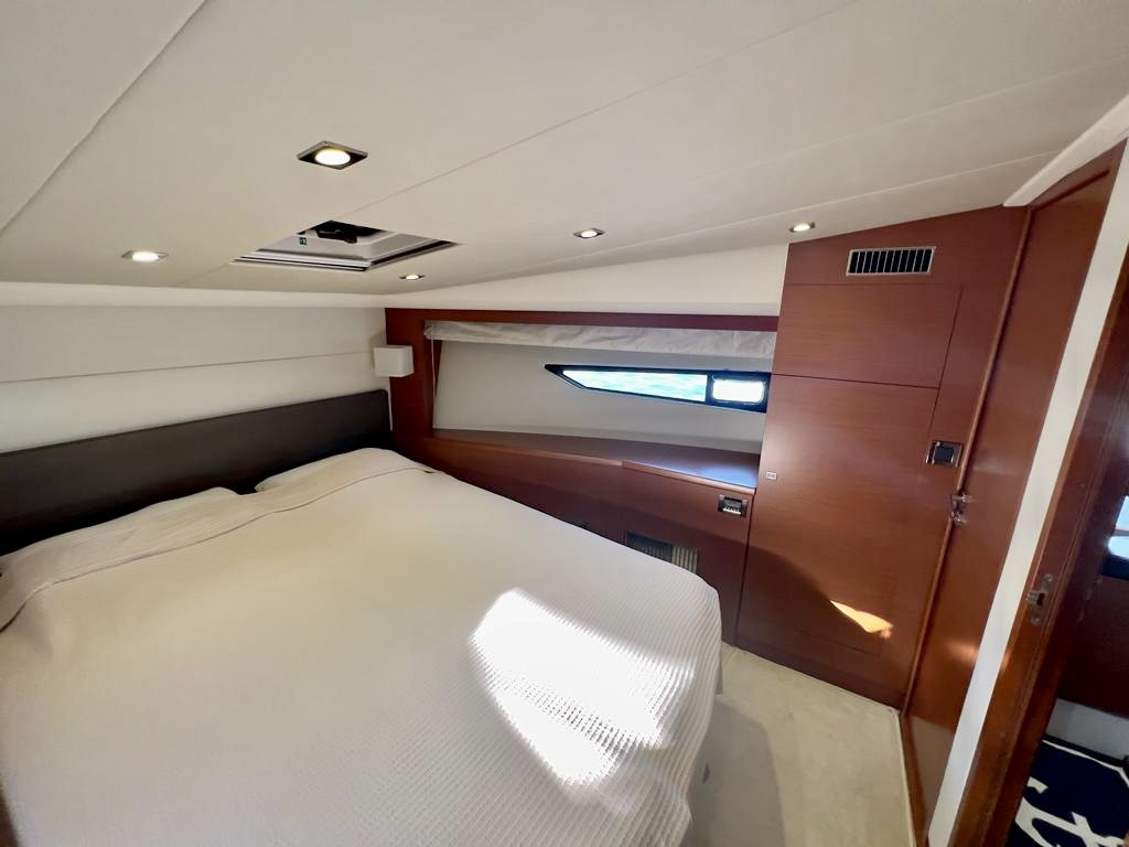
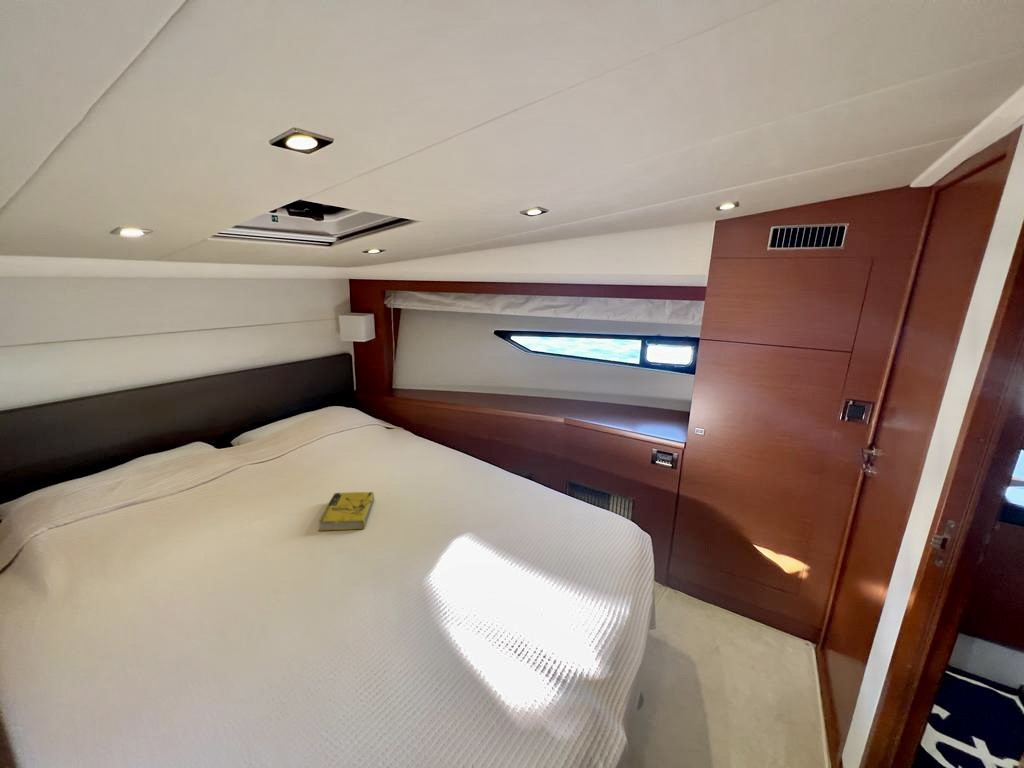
+ book (348, 509)
